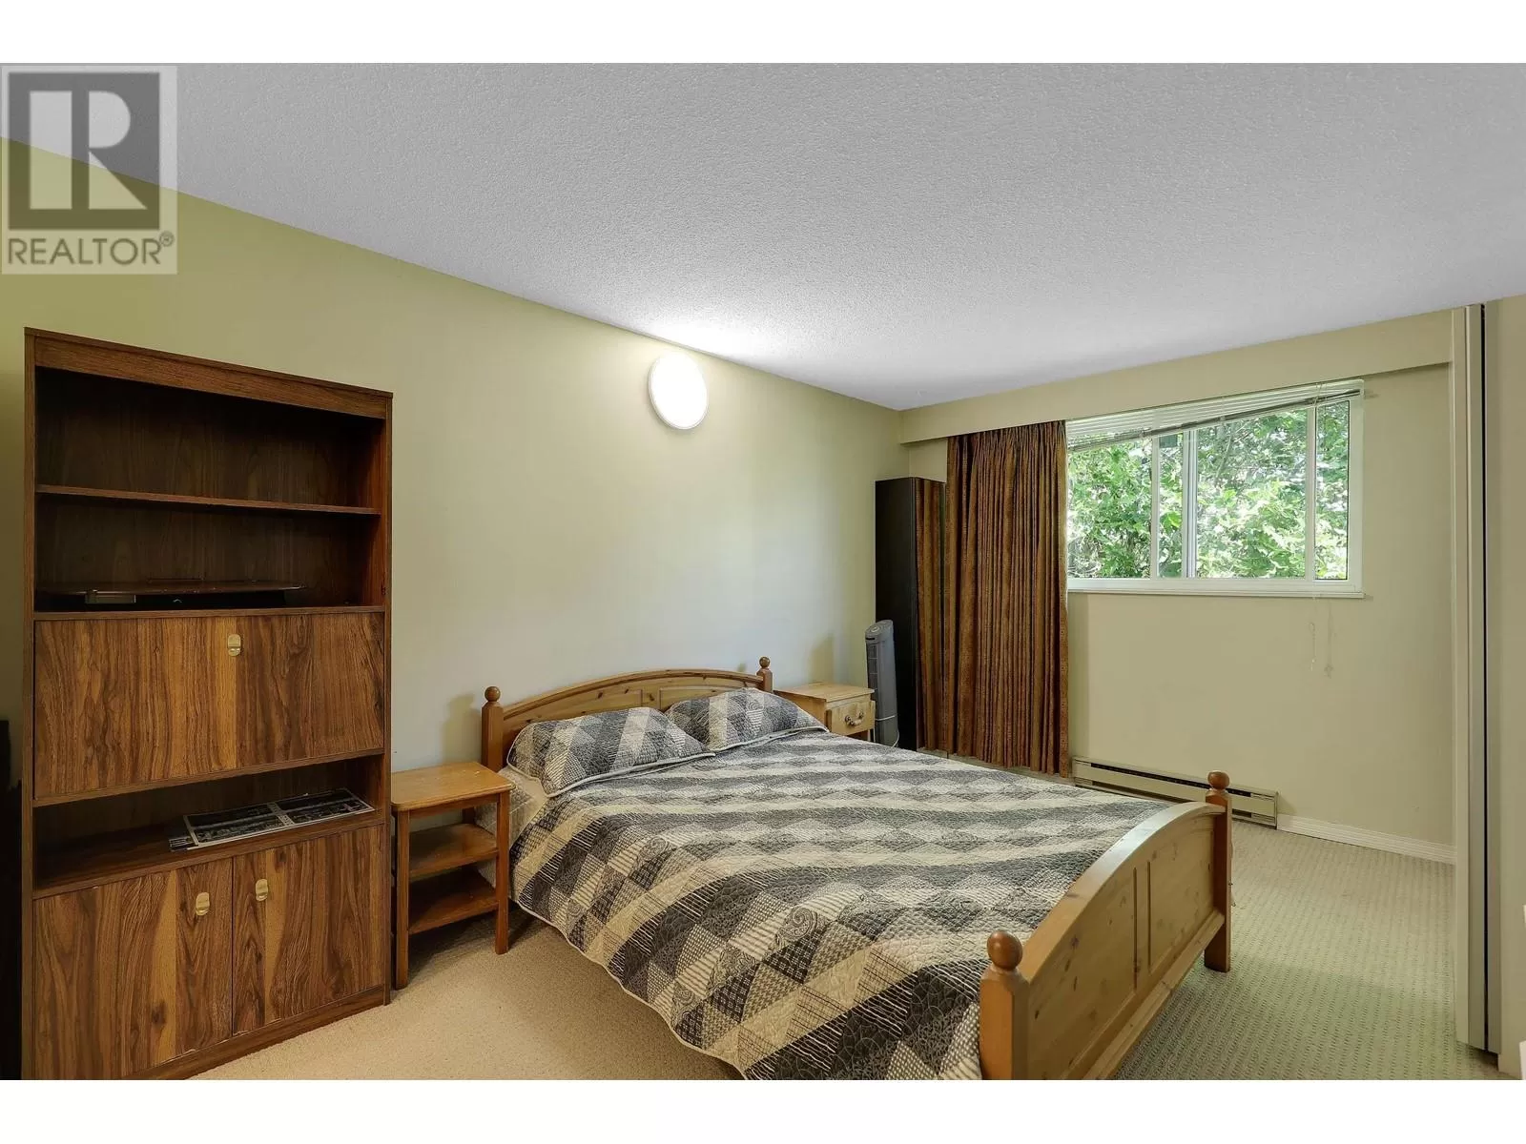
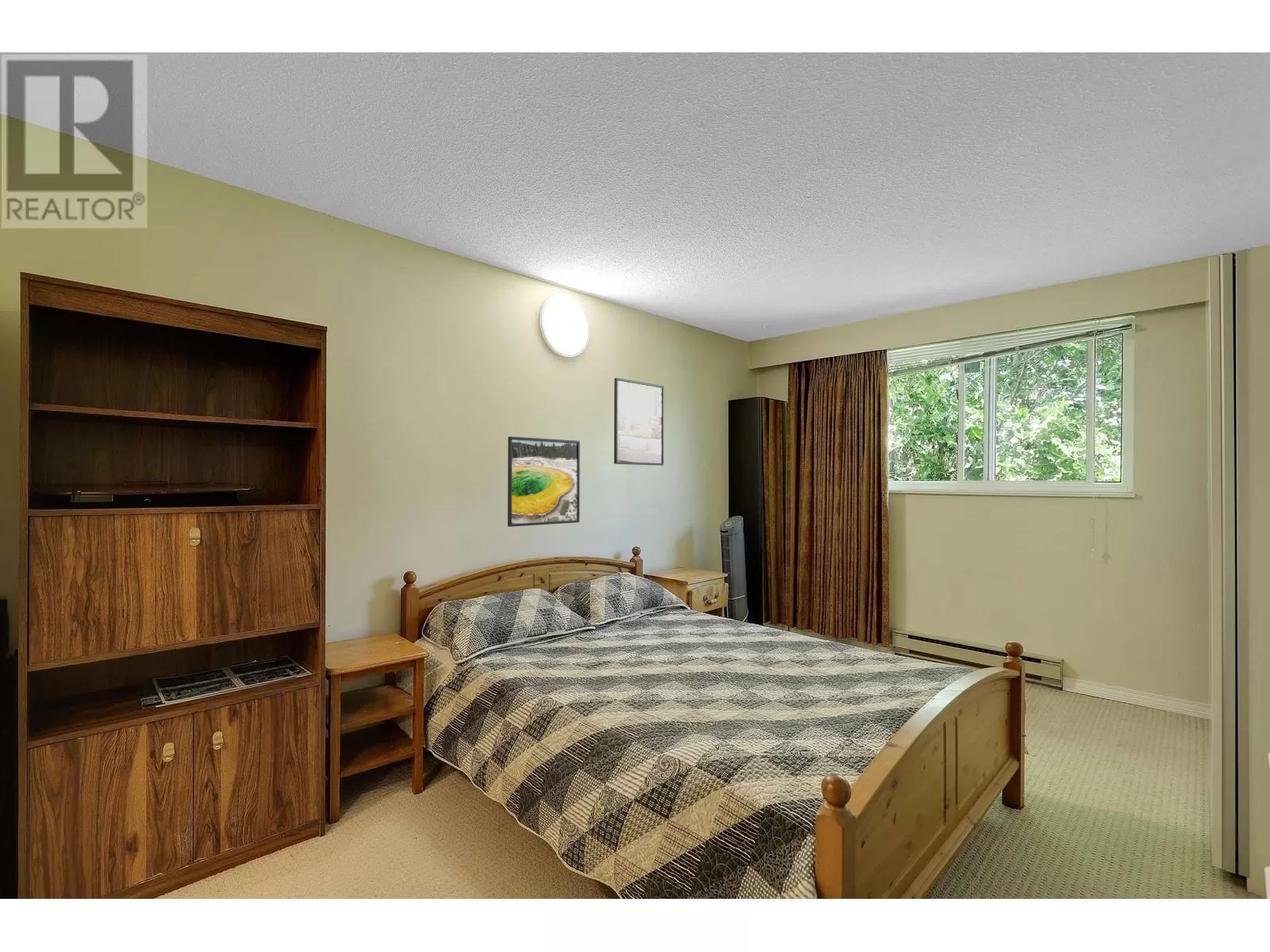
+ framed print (640, 423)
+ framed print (545, 482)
